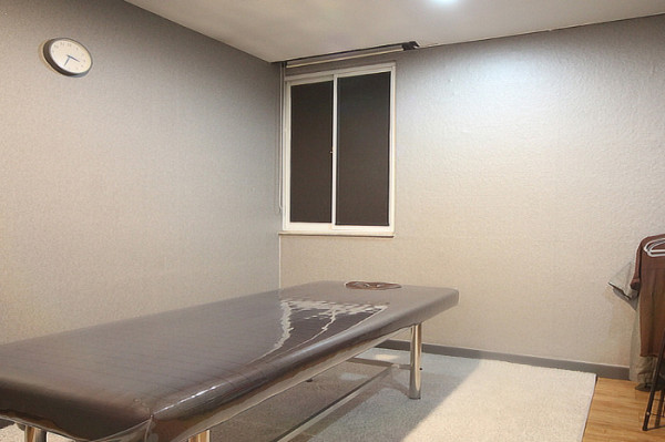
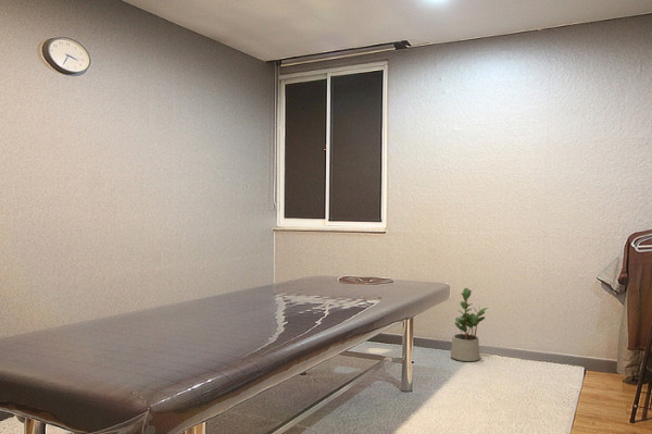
+ potted plant (468, 322)
